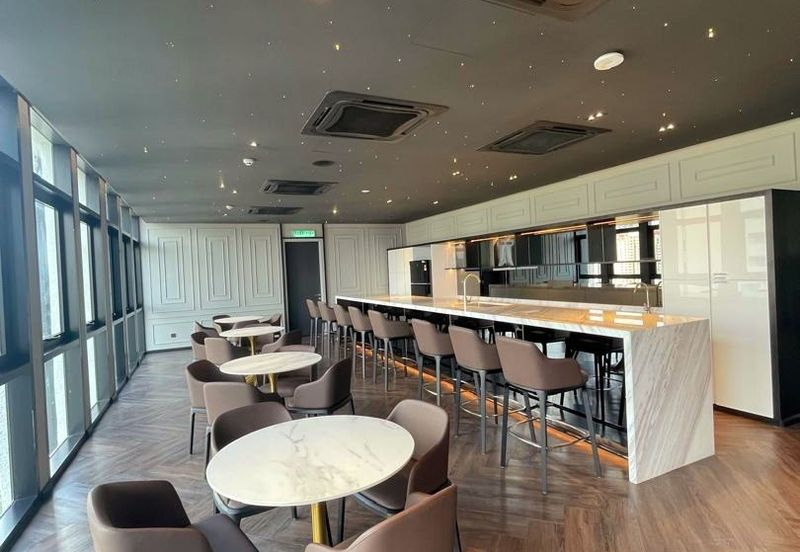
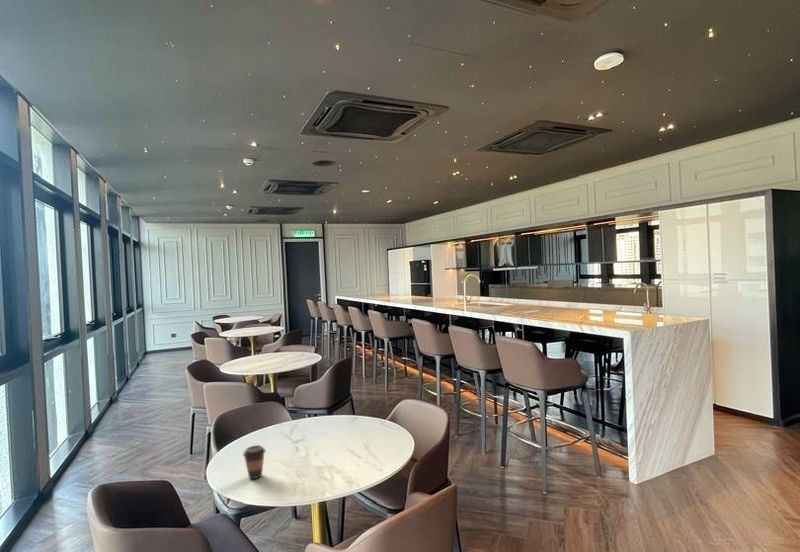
+ coffee cup (254, 462)
